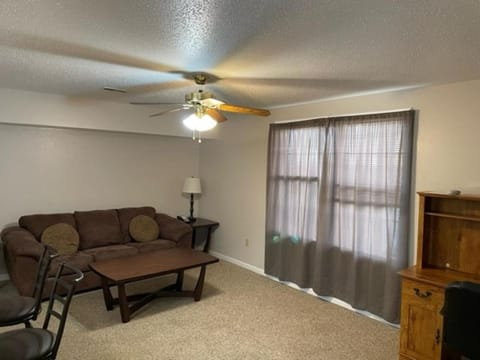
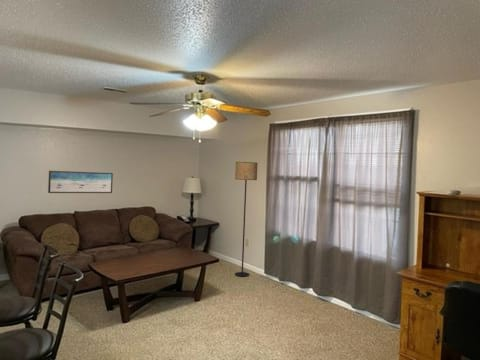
+ floor lamp (244, 218)
+ wall art (82, 182)
